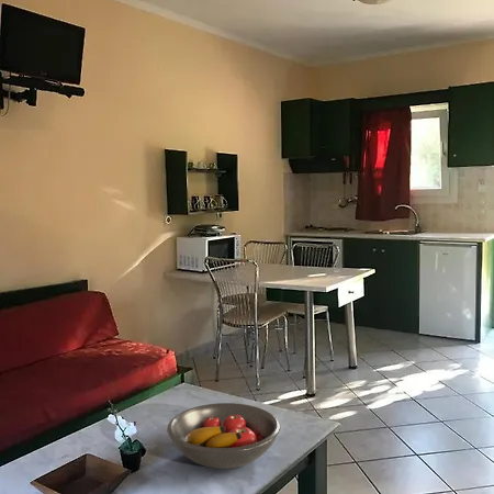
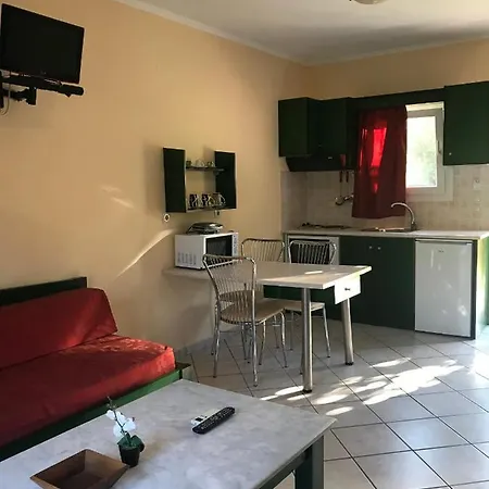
- fruit bowl (224, 435)
